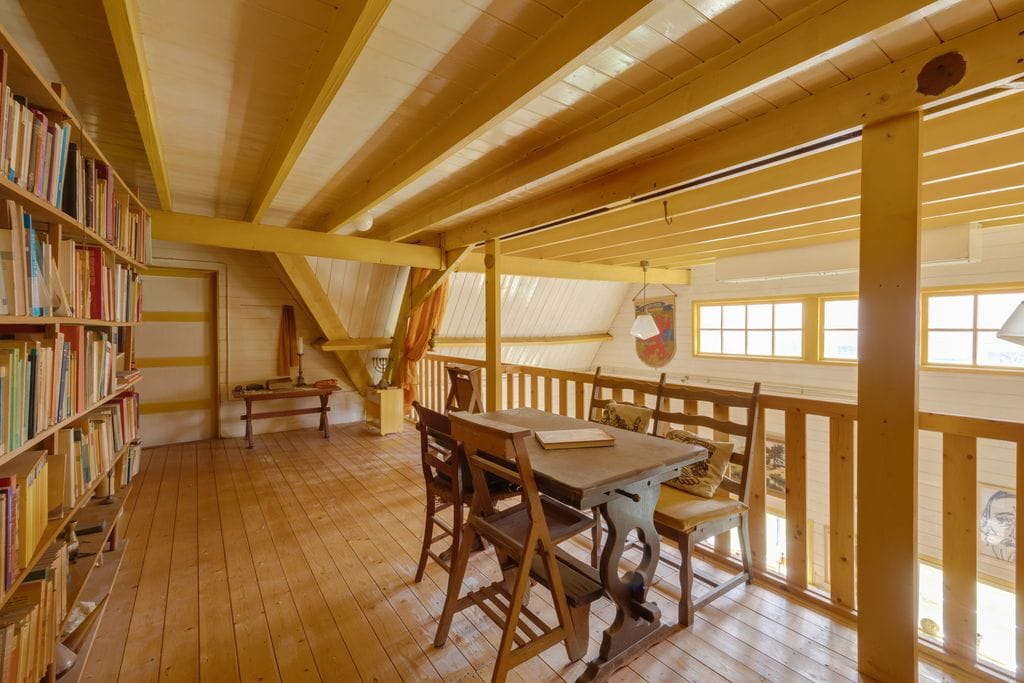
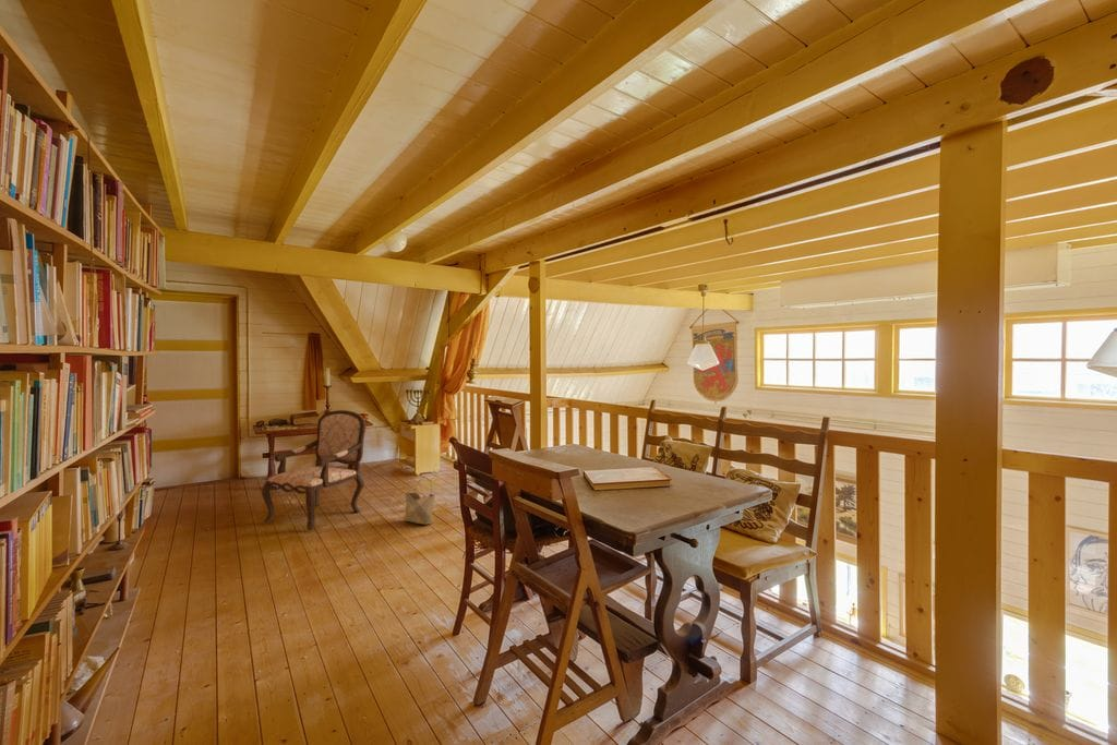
+ armchair (315, 465)
+ woven basket (419, 500)
